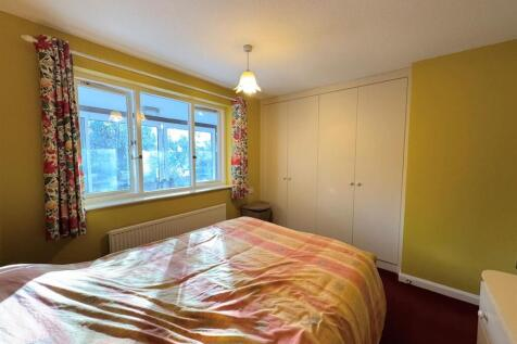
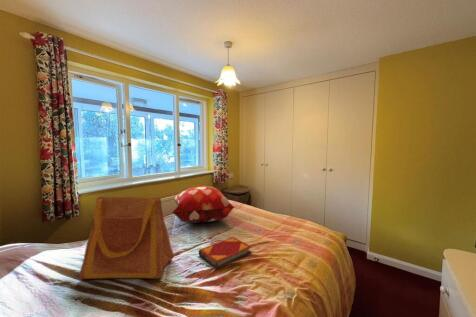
+ decorative pillow (202, 202)
+ hardback book (225, 250)
+ tote bag (129, 233)
